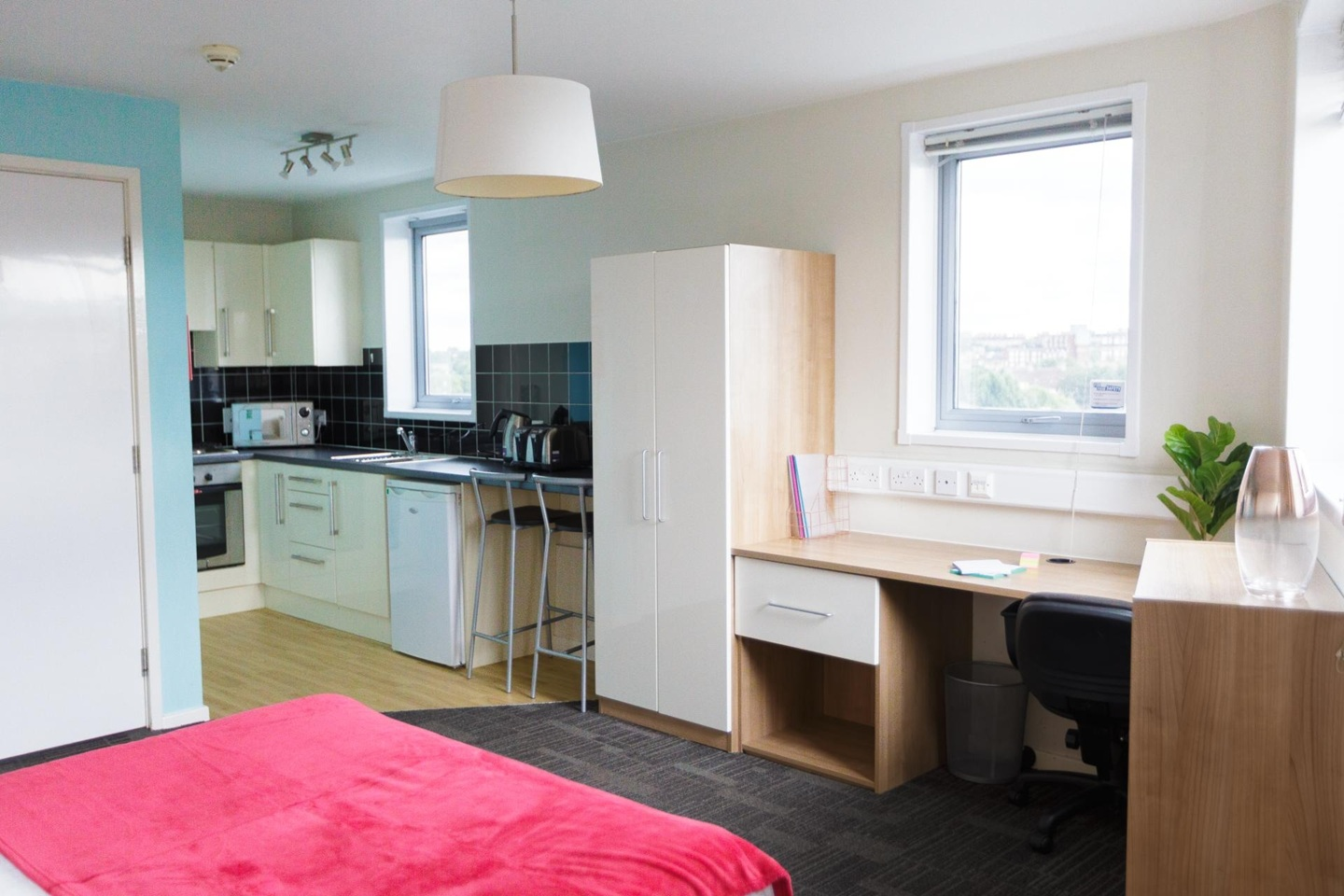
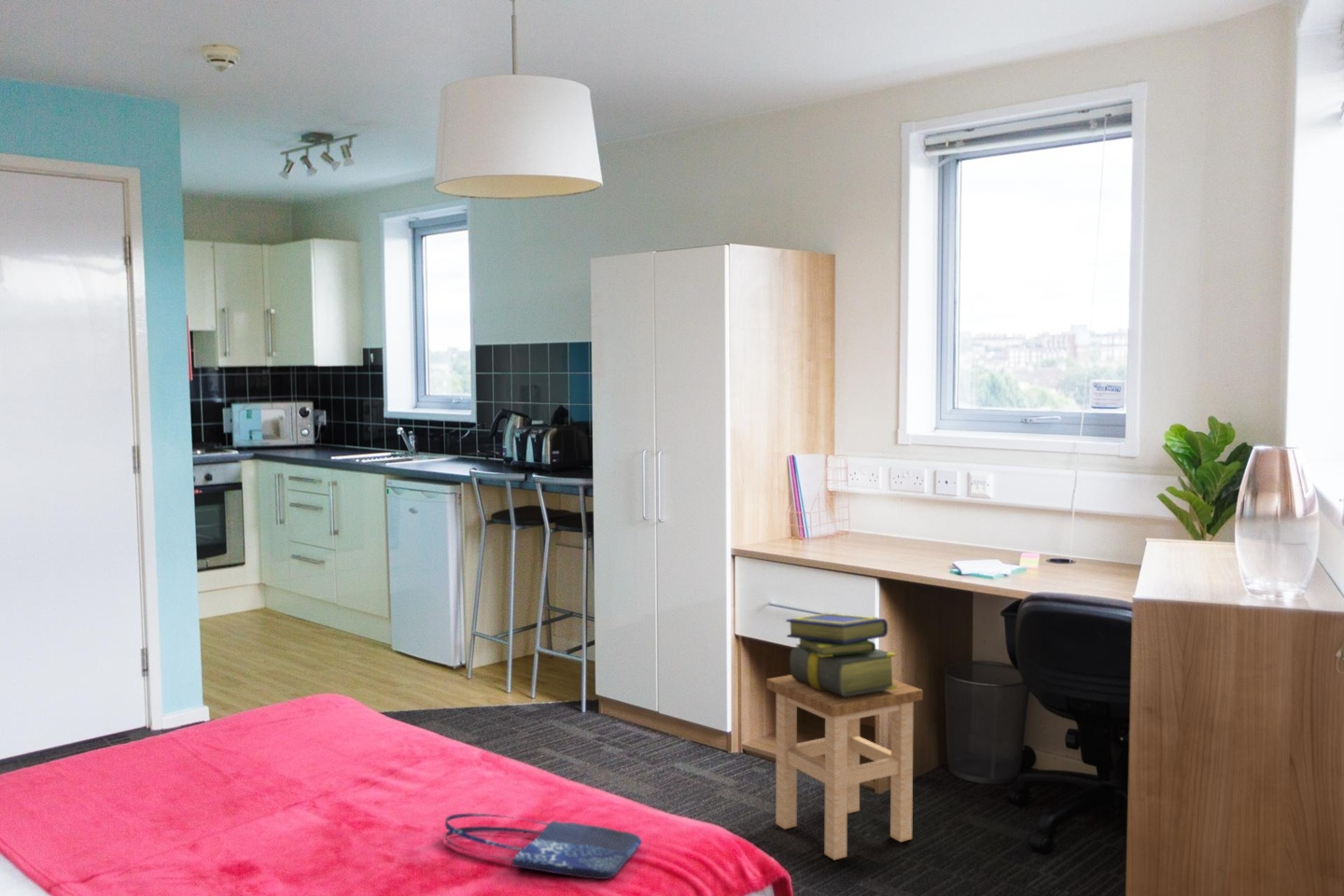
+ stack of books (837, 650)
+ stool (842, 758)
+ shopping bag (535, 839)
